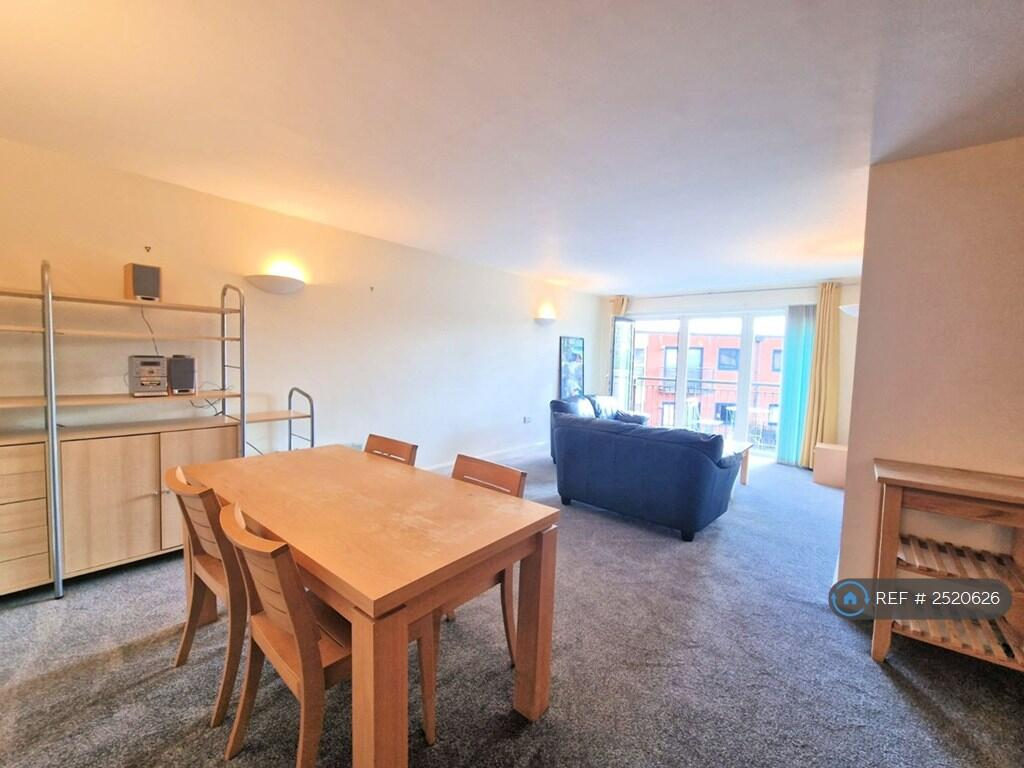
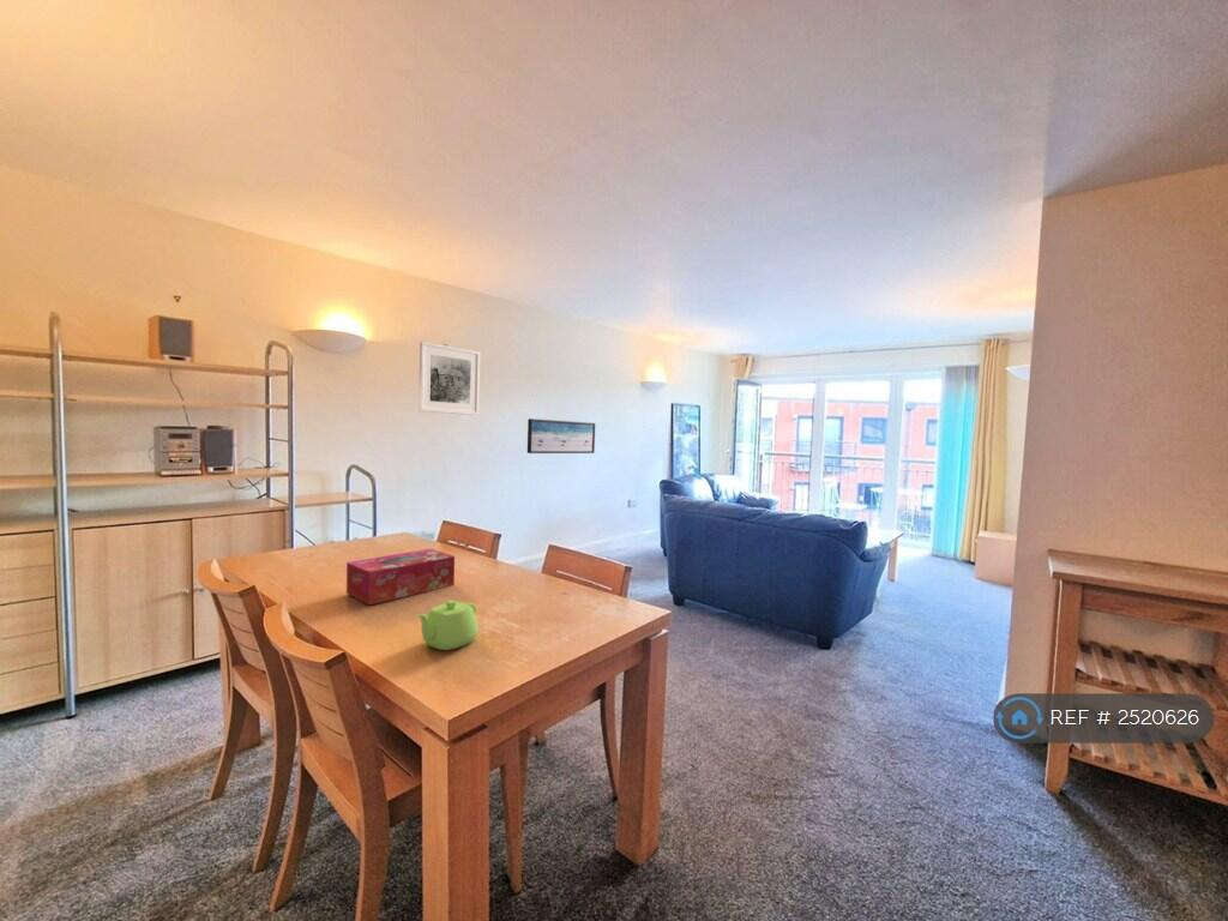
+ wall art (562, 437)
+ teapot (446, 622)
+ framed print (450, 380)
+ tissue box (402, 573)
